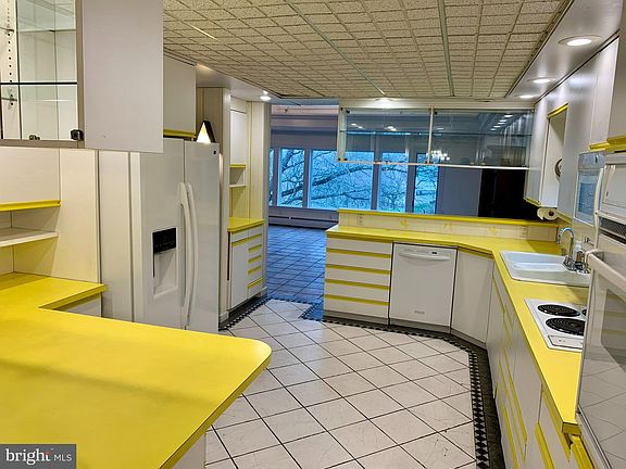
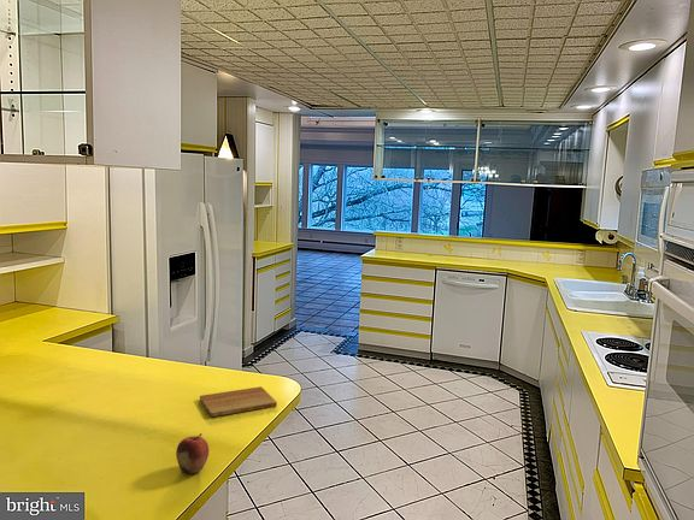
+ fruit (193, 450)
+ cutting board (237, 400)
